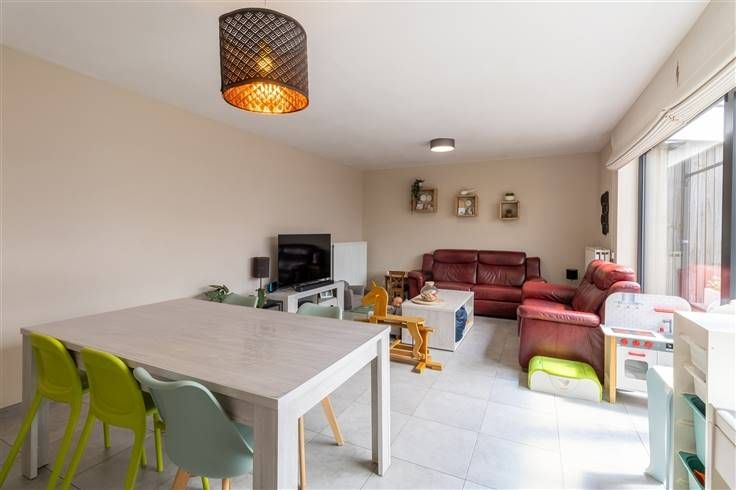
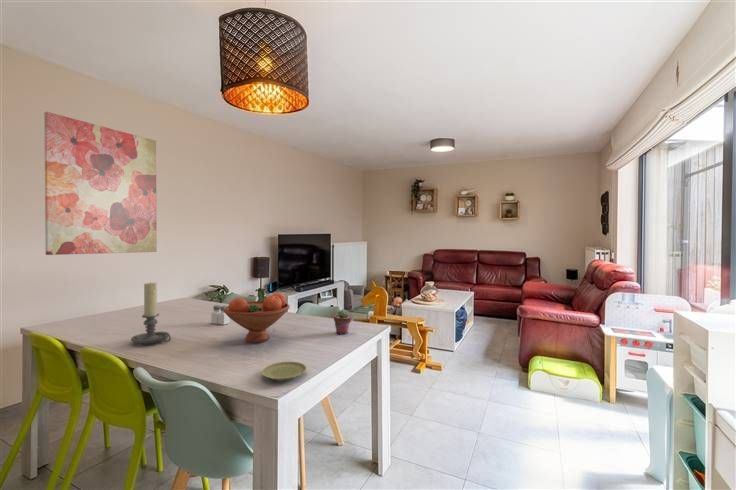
+ fruit bowl (257, 316)
+ potted succulent (342, 321)
+ plate (284, 372)
+ wall art (107, 190)
+ candle holder (153, 311)
+ salt and pepper shaker (220, 314)
